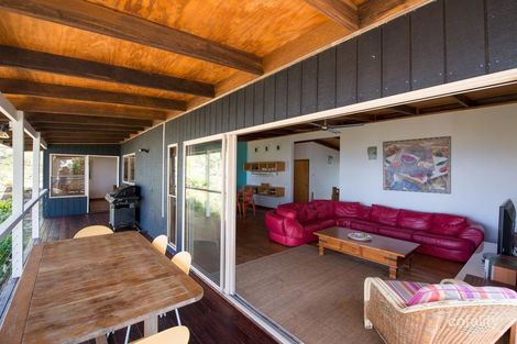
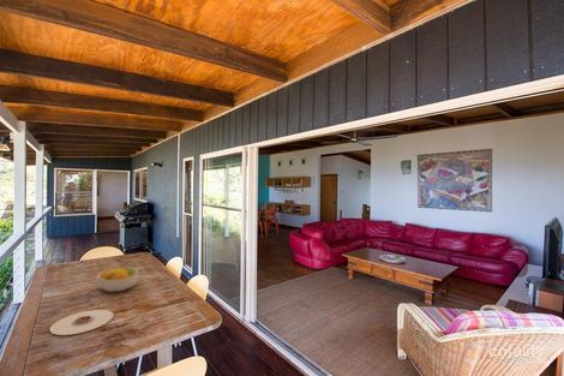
+ plate (83, 318)
+ fruit bowl (118, 276)
